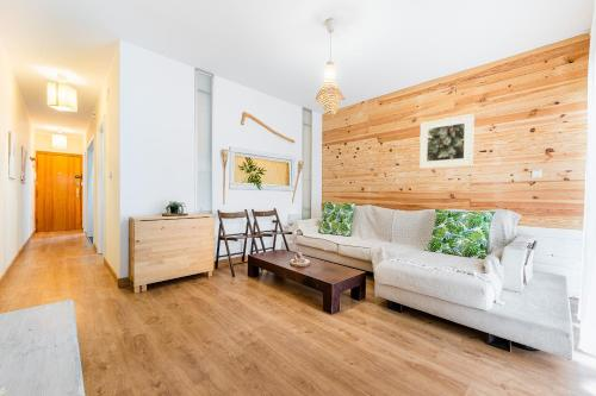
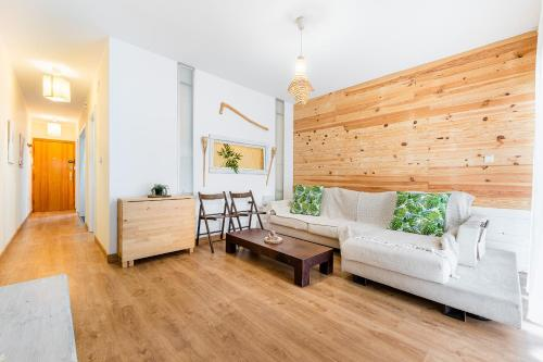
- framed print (445, 143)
